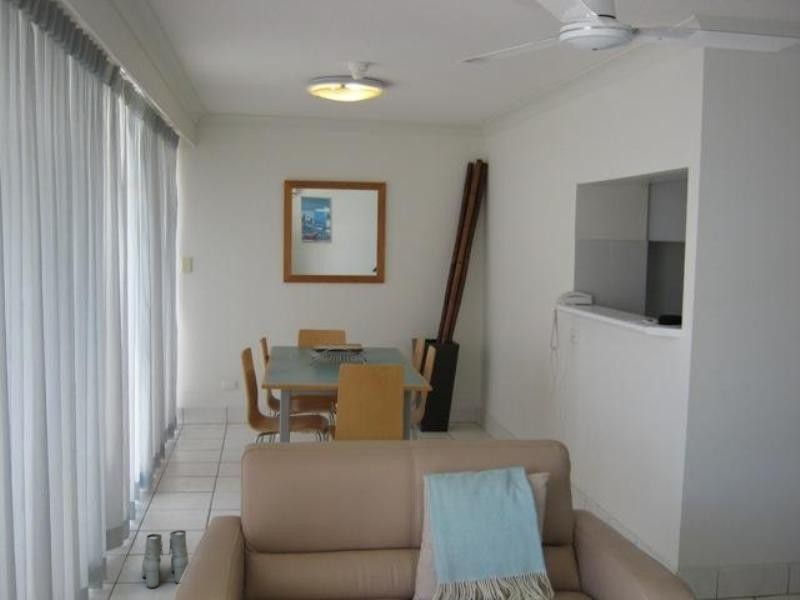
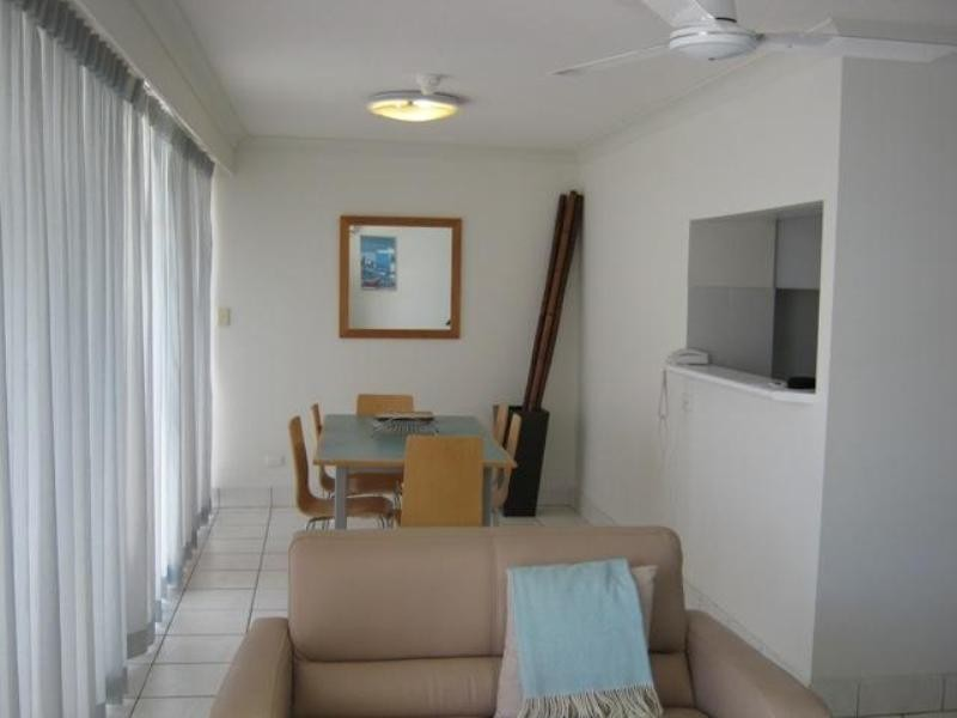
- boots (162, 552)
